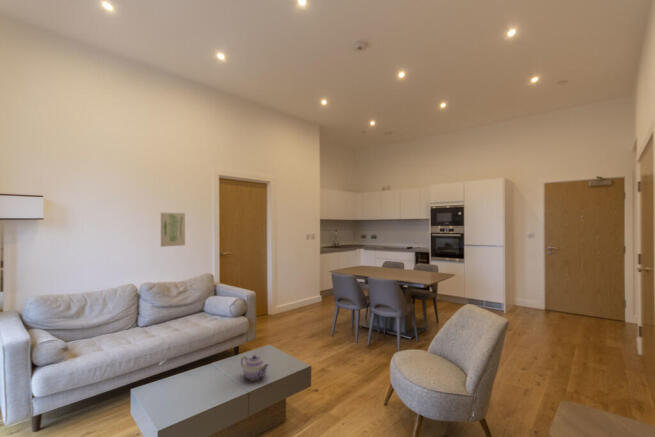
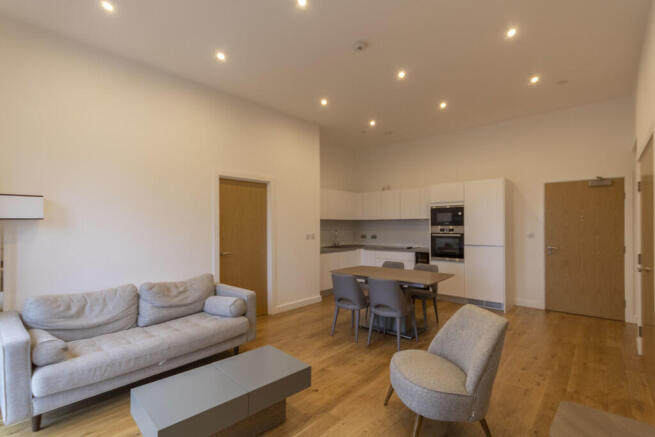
- teapot (254, 366)
- wall art (173, 229)
